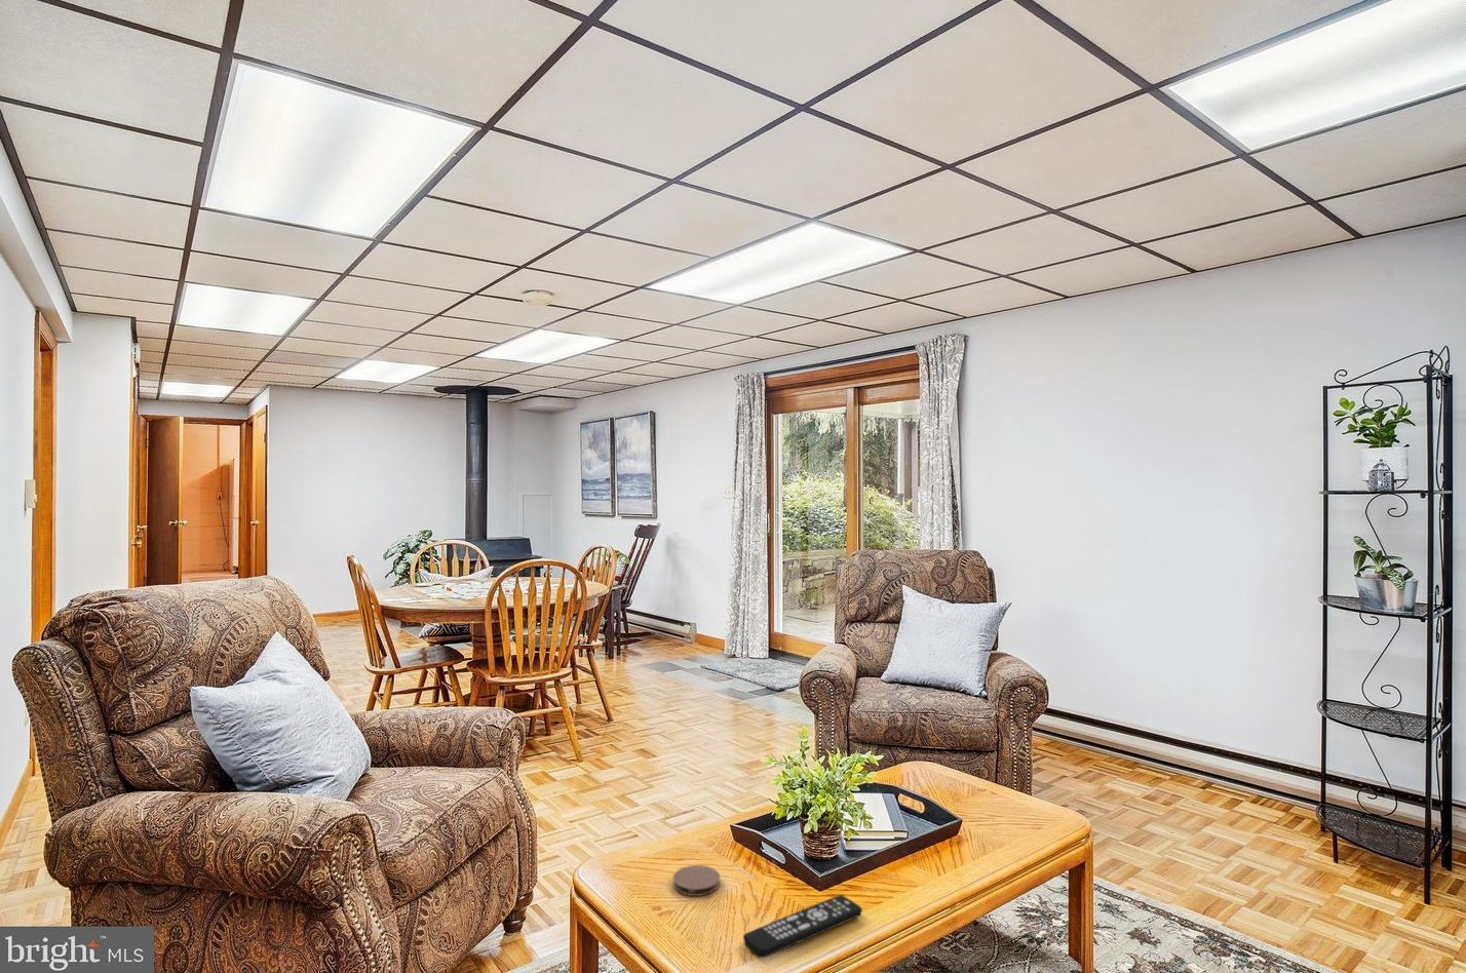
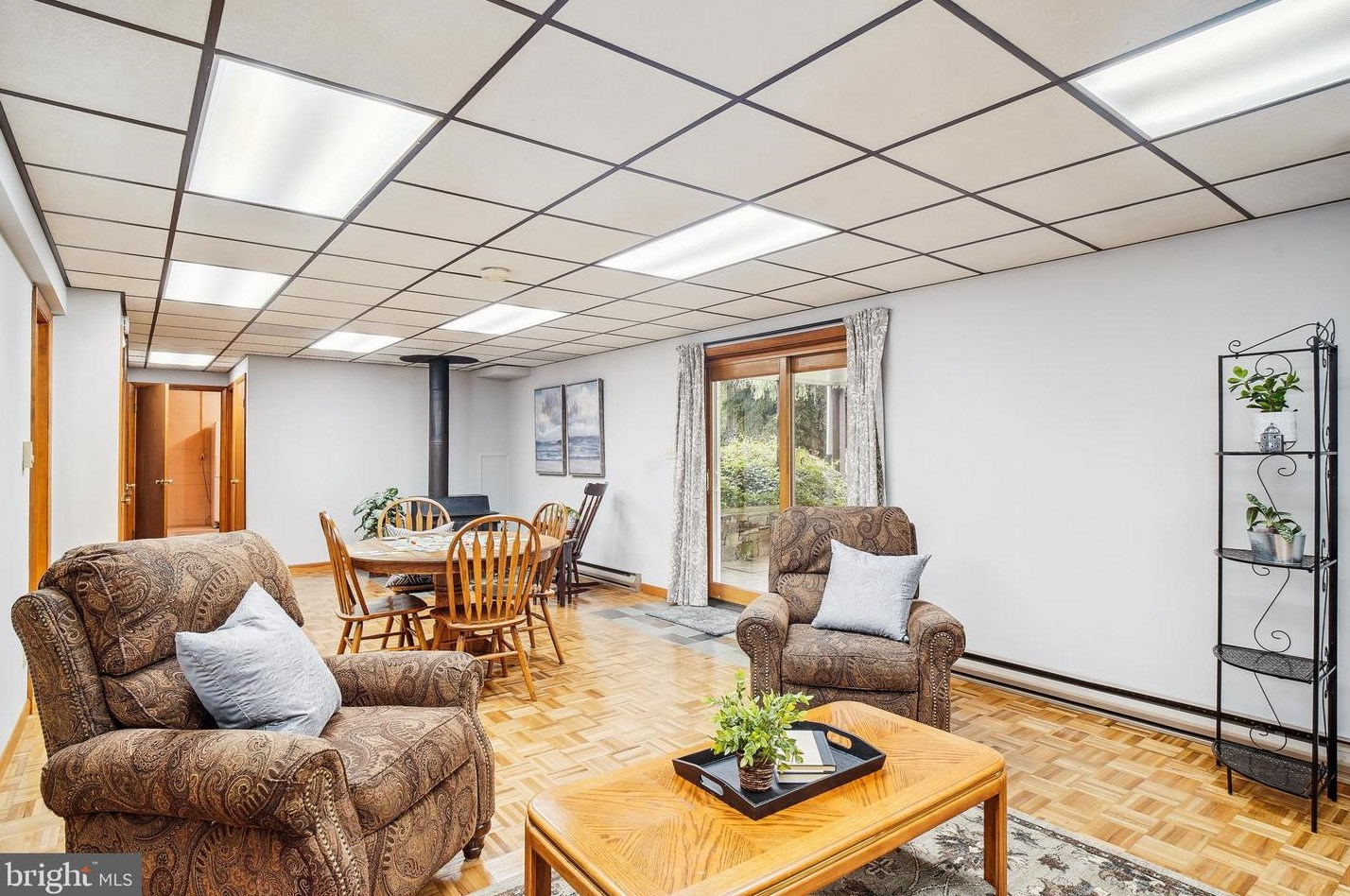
- coaster (696, 880)
- remote control (804, 925)
